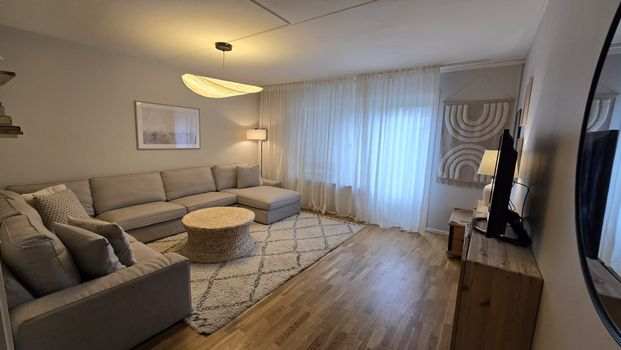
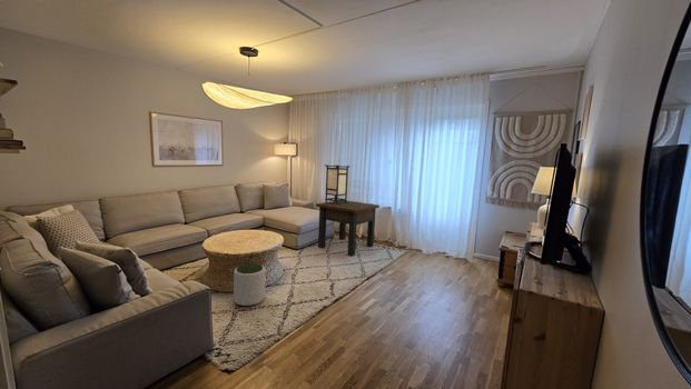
+ side table (347, 223)
+ plant pot (249, 283)
+ lamp (336, 183)
